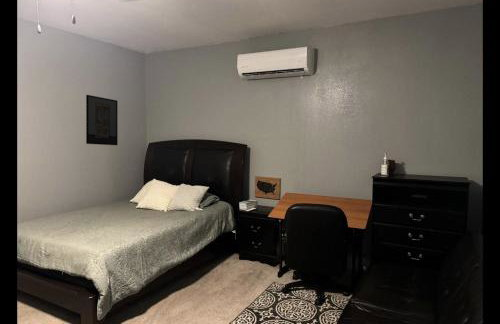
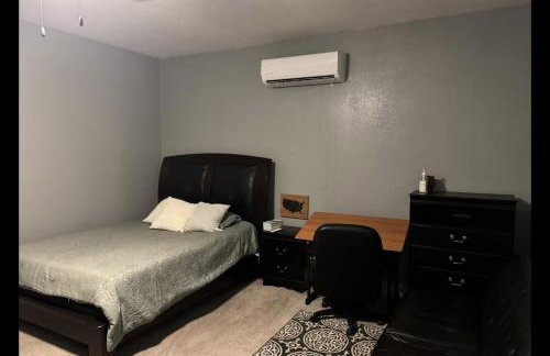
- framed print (102, 121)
